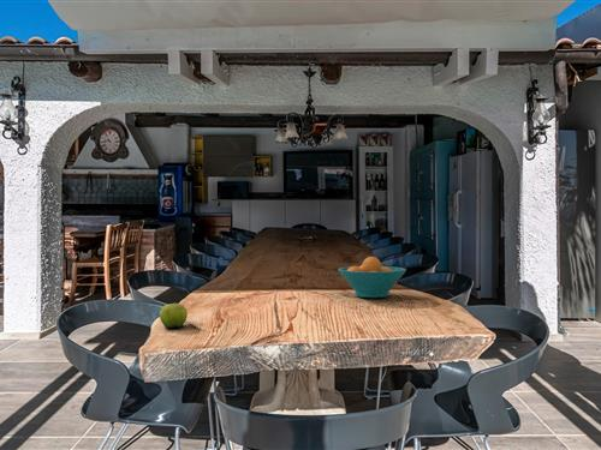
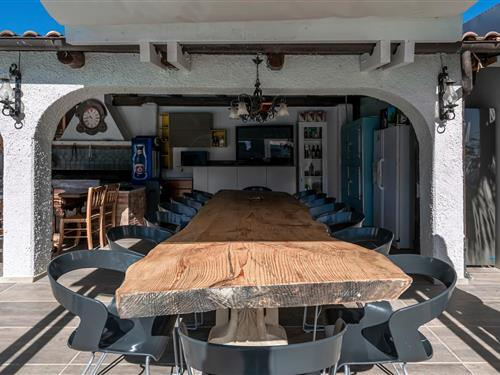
- fruit (173, 314)
- fruit bowl (371, 276)
